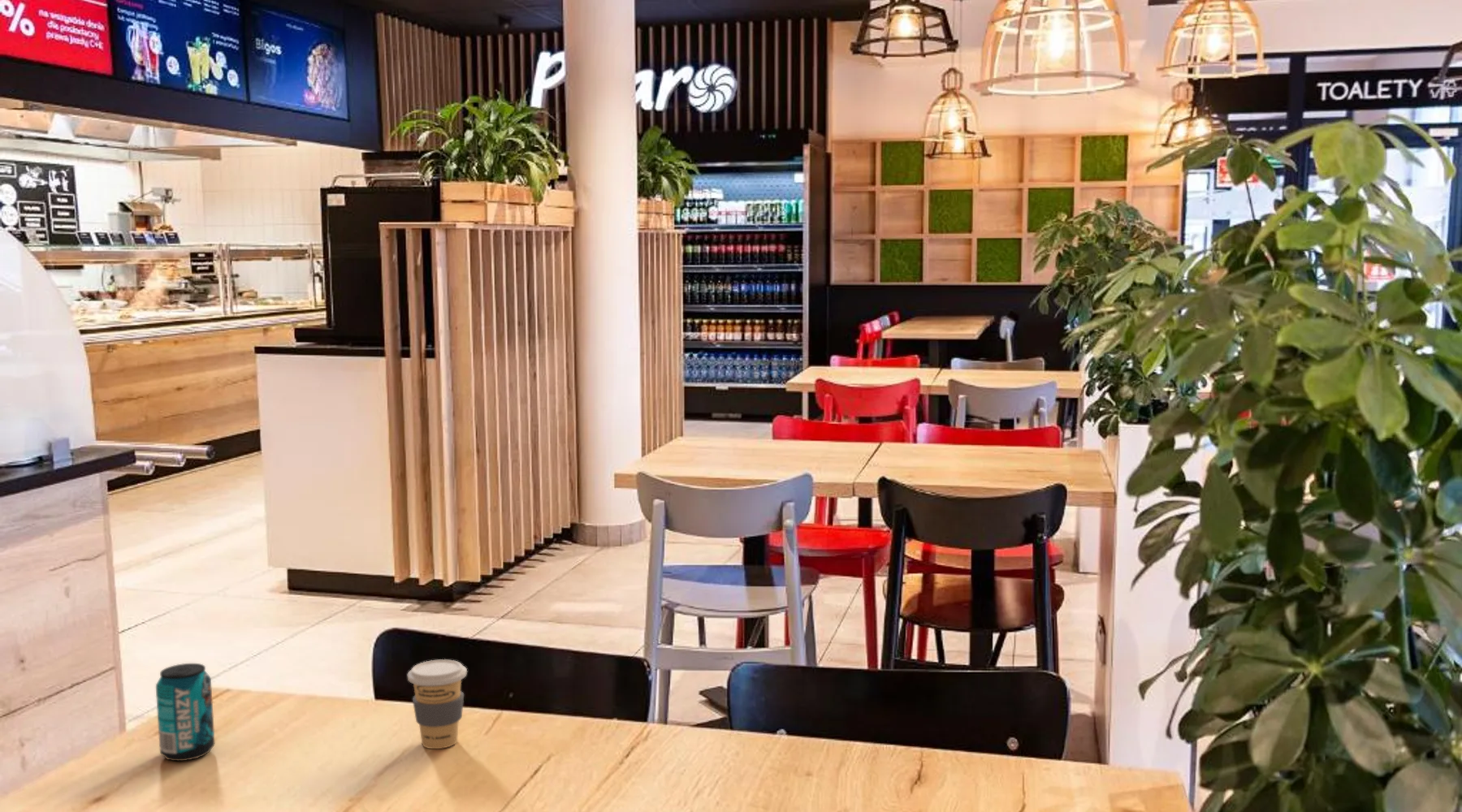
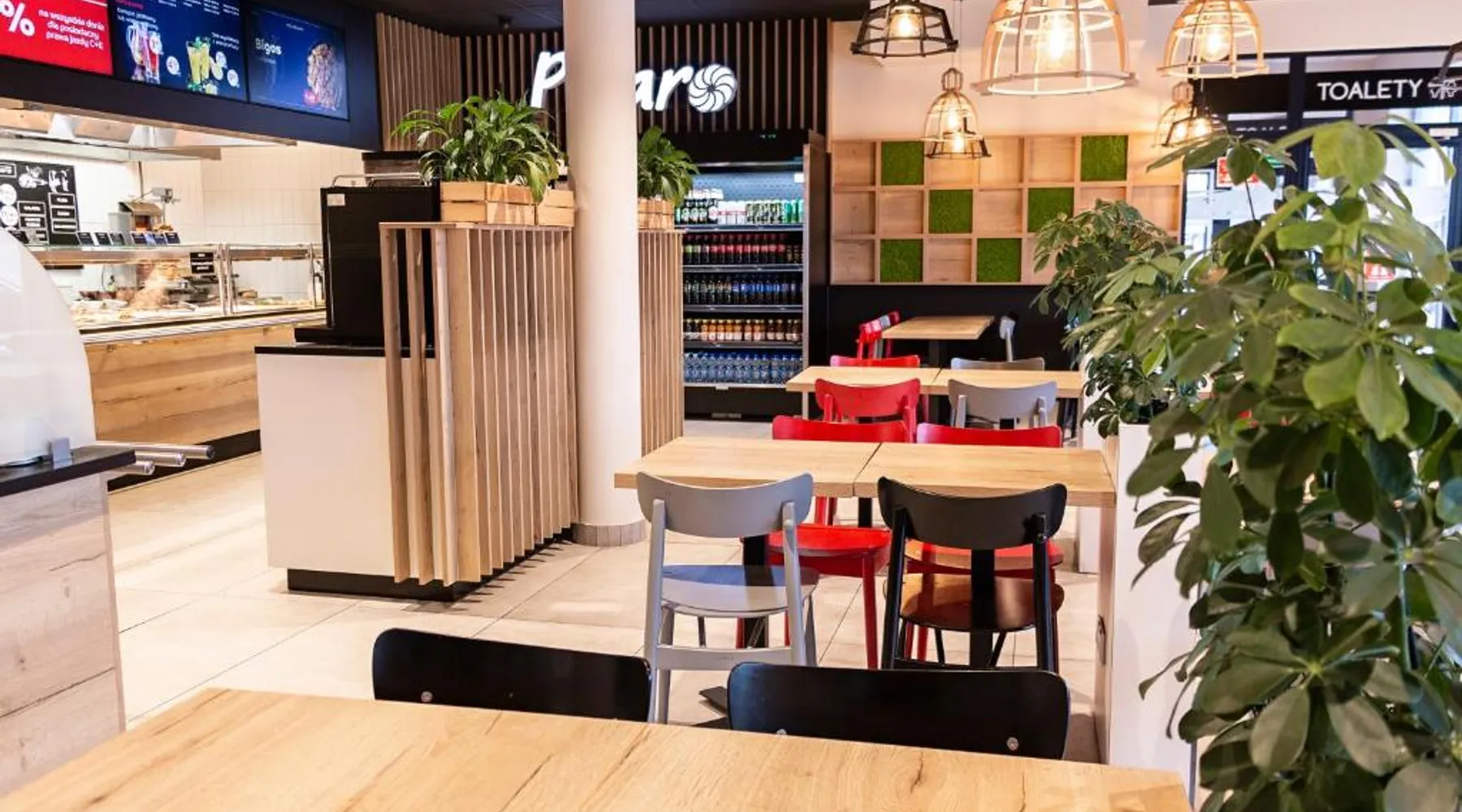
- coffee cup (438, 705)
- beverage can (185, 711)
